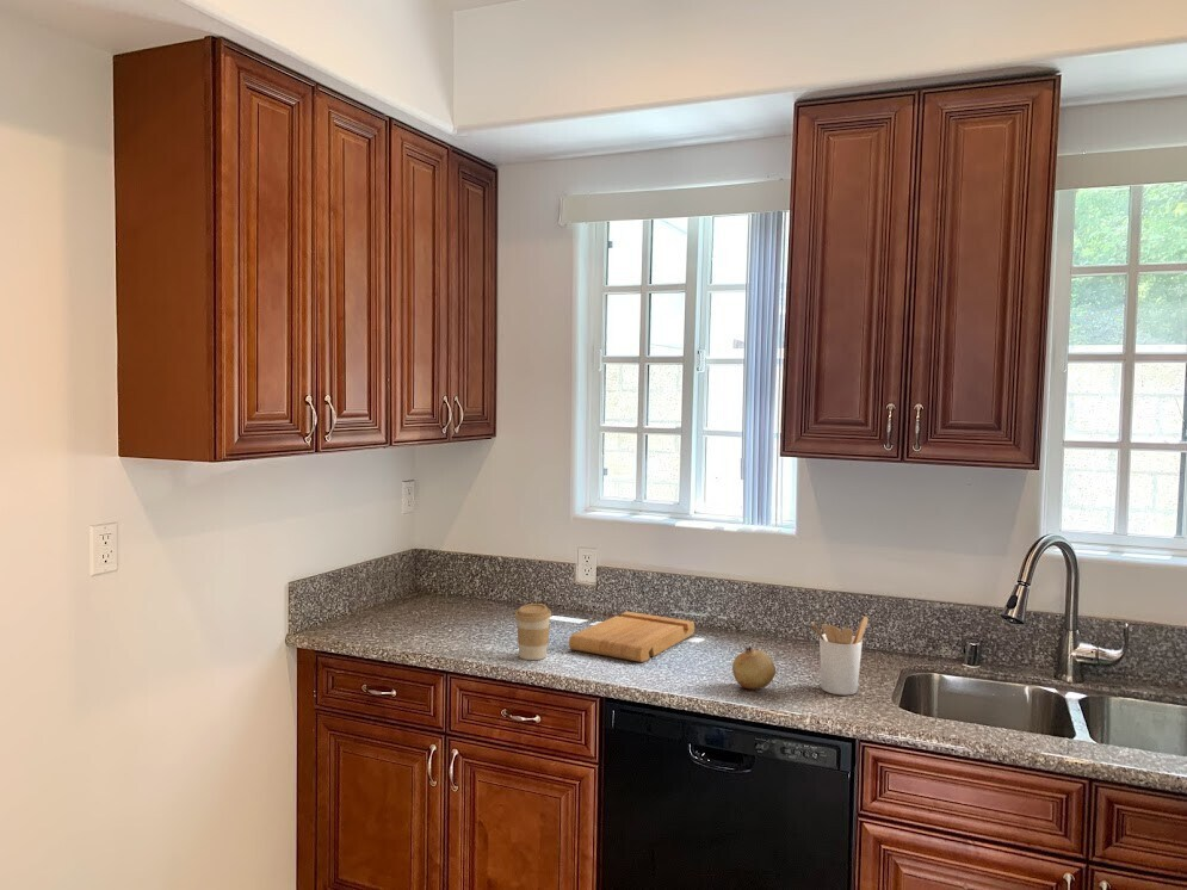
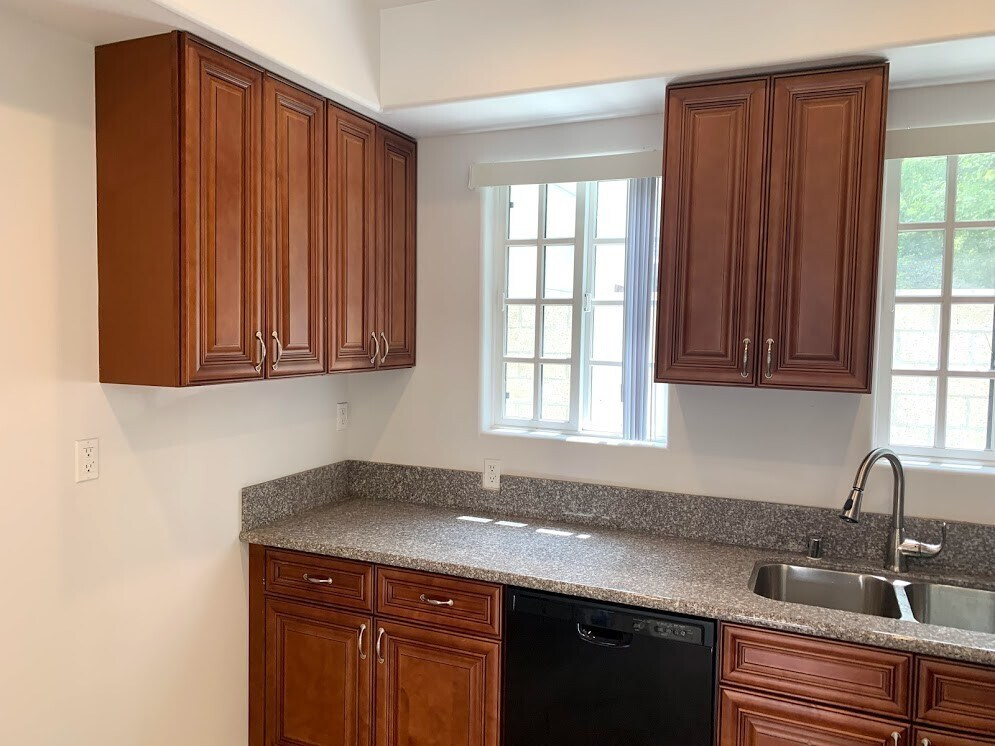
- fruit (754, 667)
- cutting board (633, 635)
- utensil holder (839, 654)
- coffee cup (532, 631)
